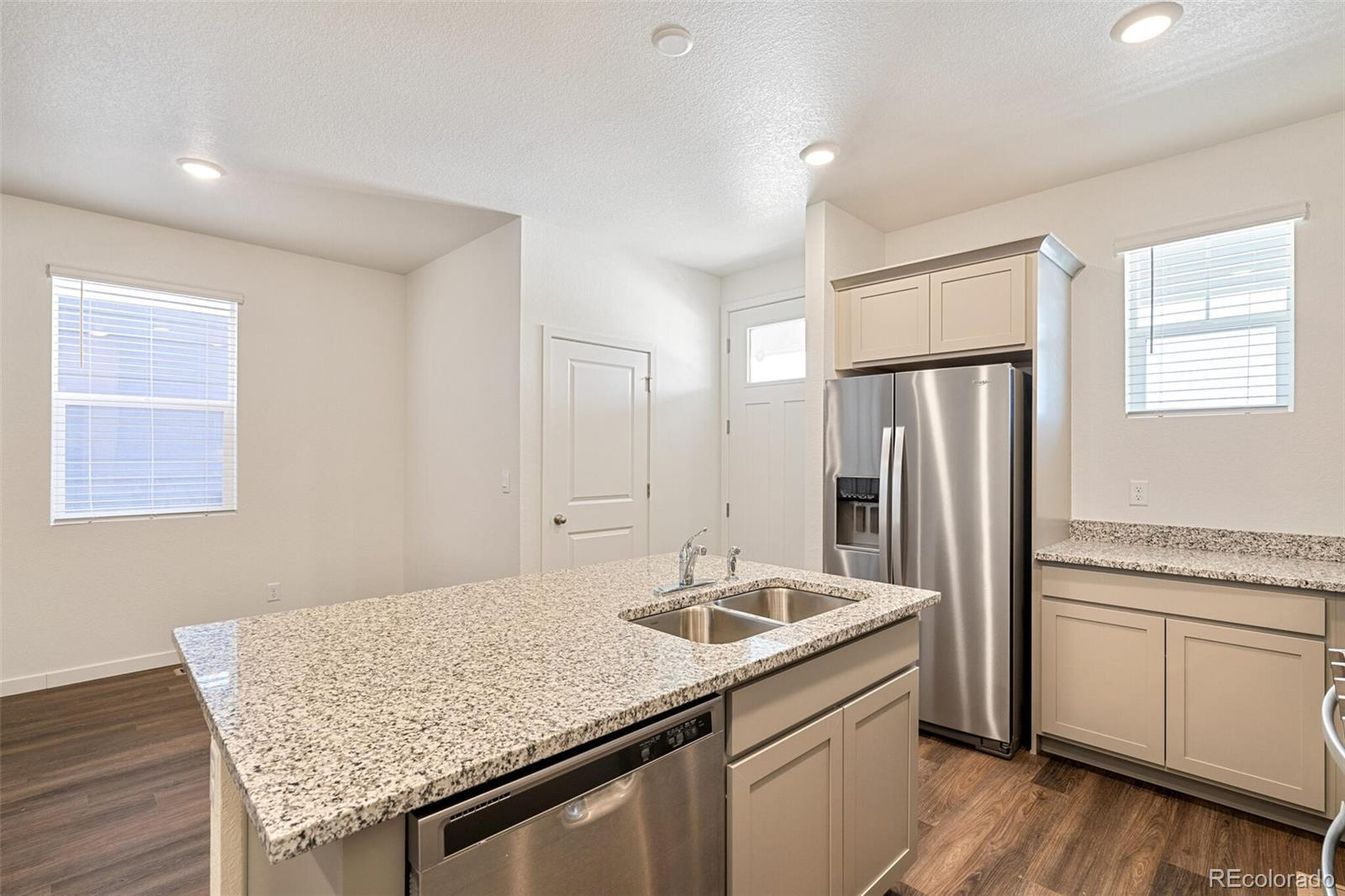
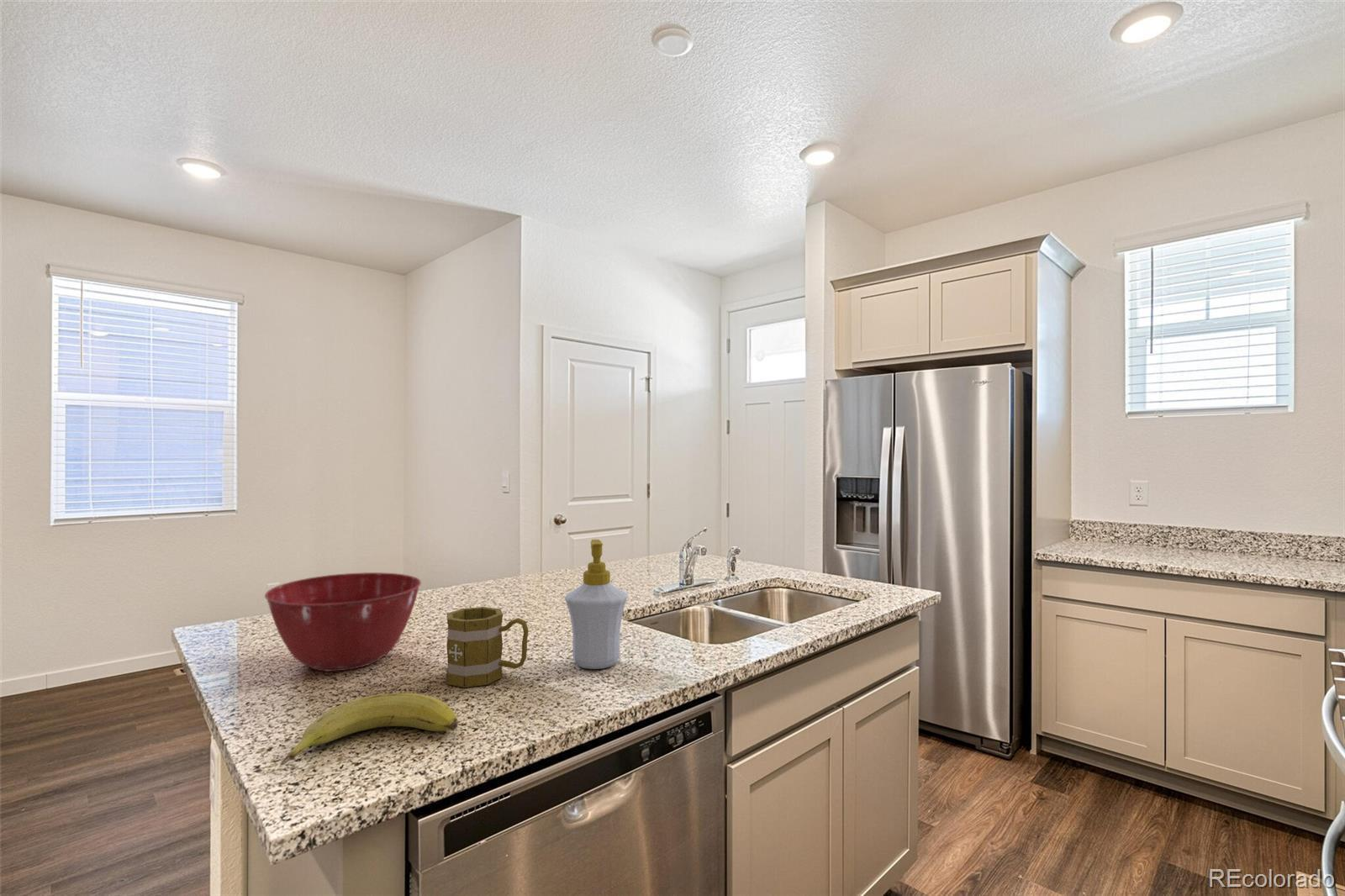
+ mixing bowl (346, 623)
+ soap bottle (596, 602)
+ fruit (375, 727)
+ mug (487, 645)
